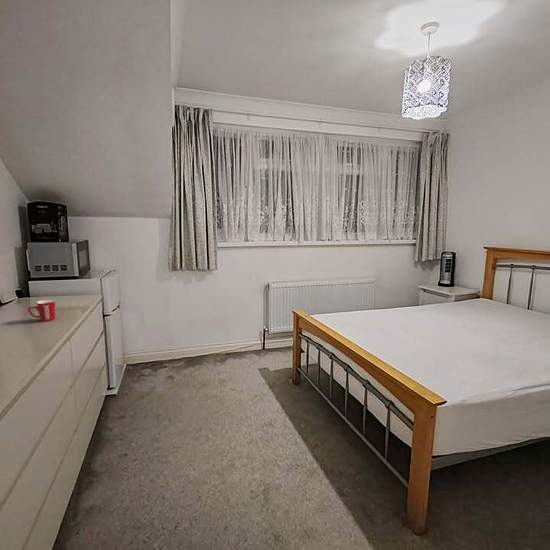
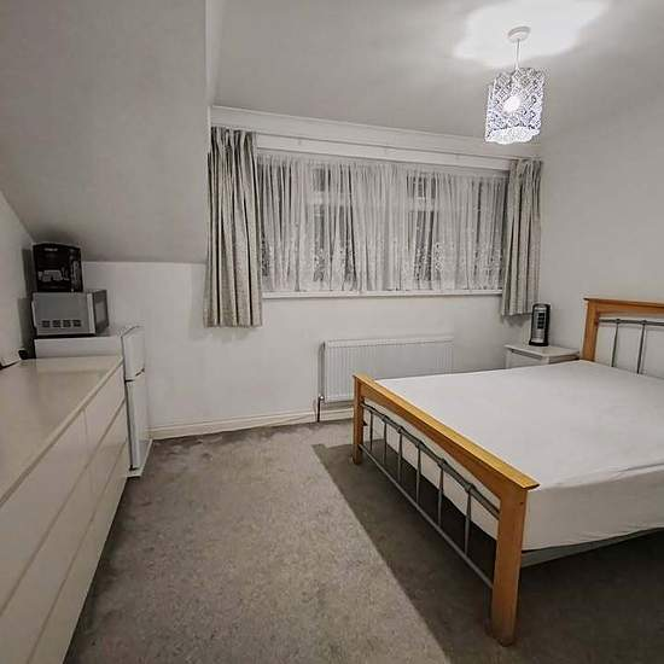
- mug (42, 311)
